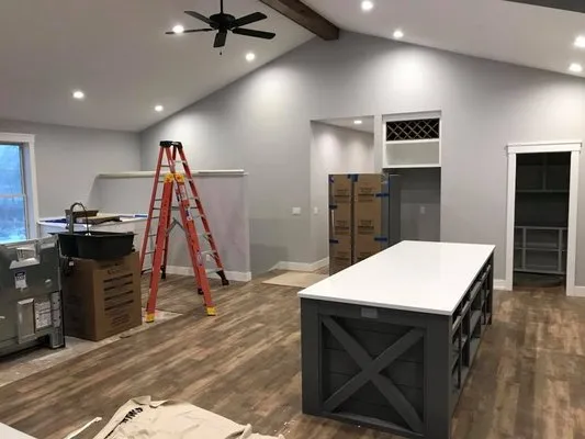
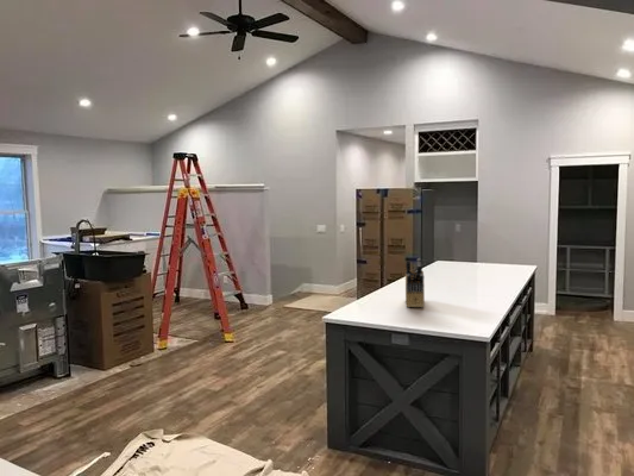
+ knife block (414, 280)
